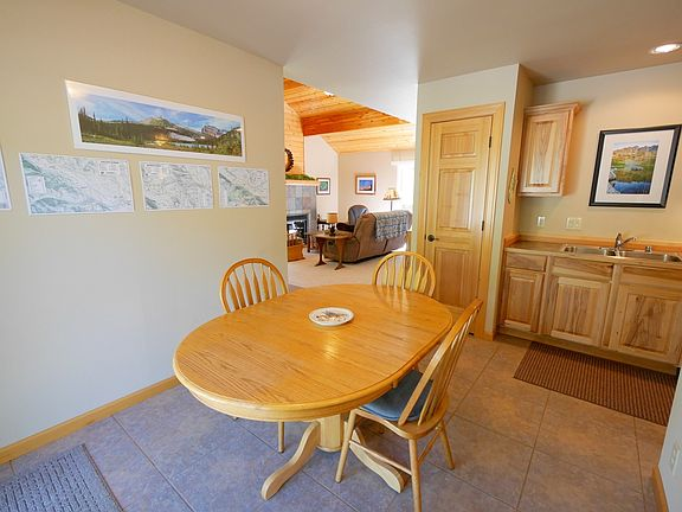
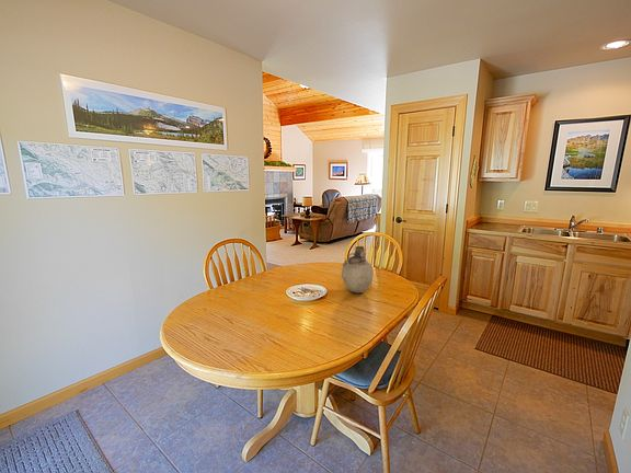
+ vase (357, 269)
